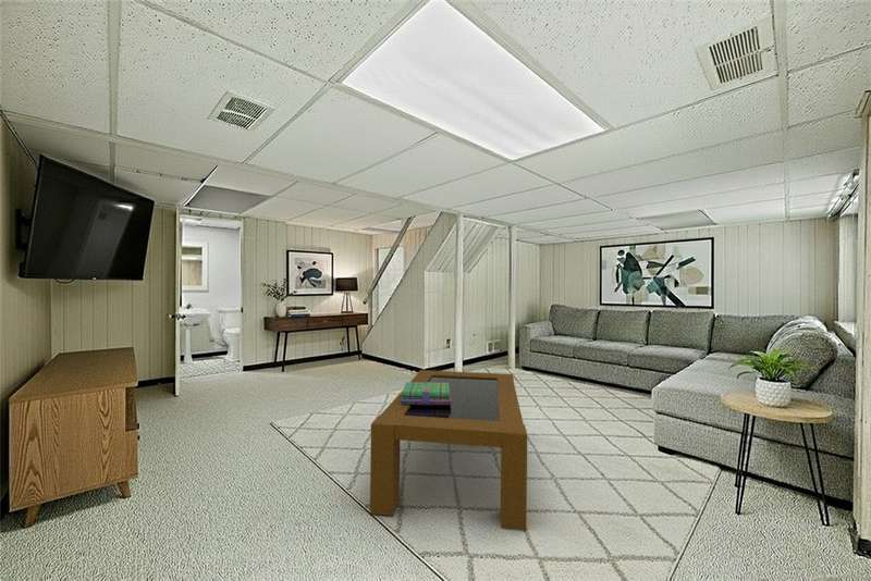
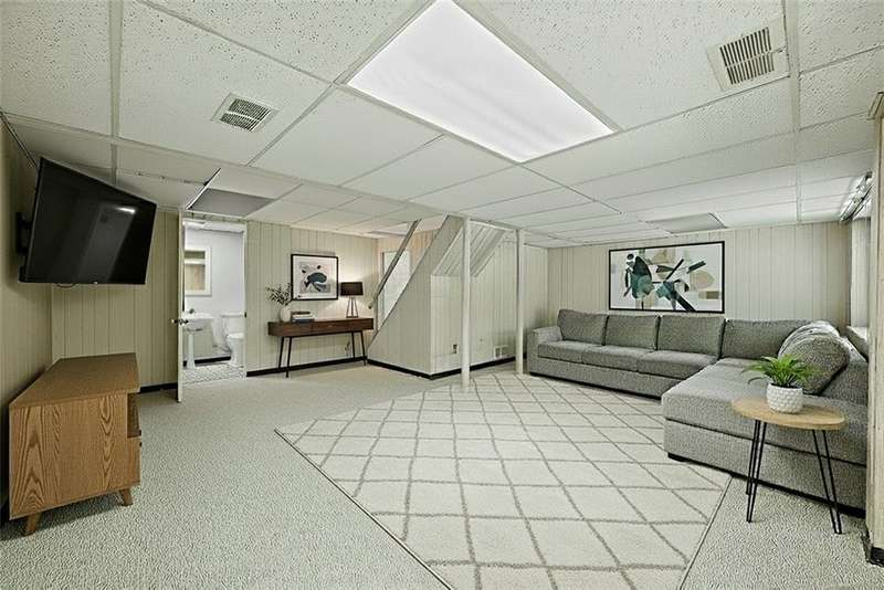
- stack of books (426, 393)
- coffee table (457, 427)
